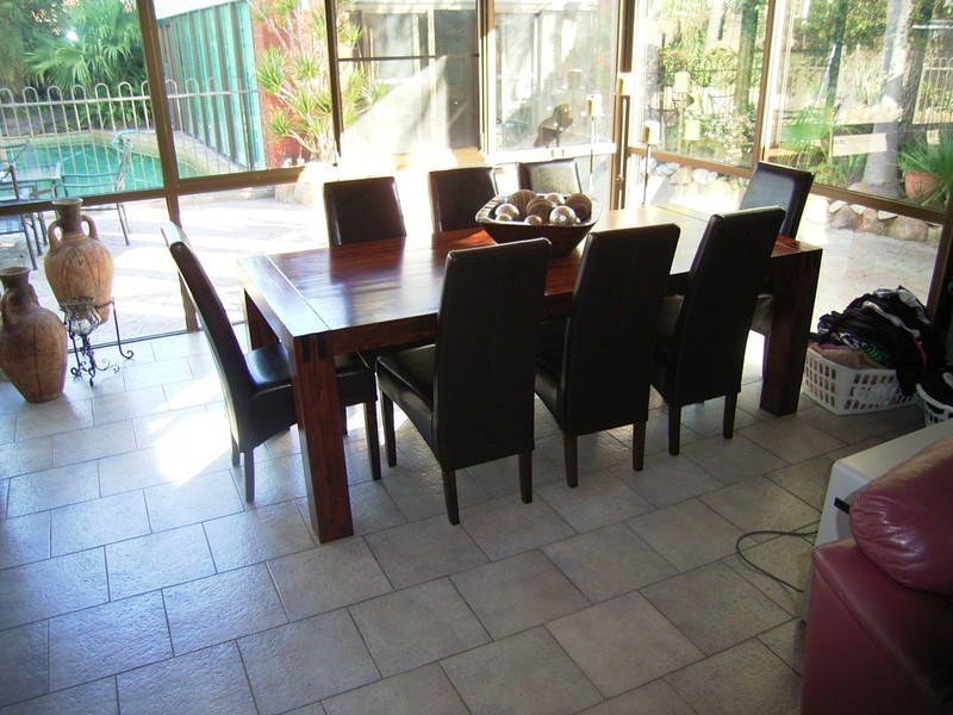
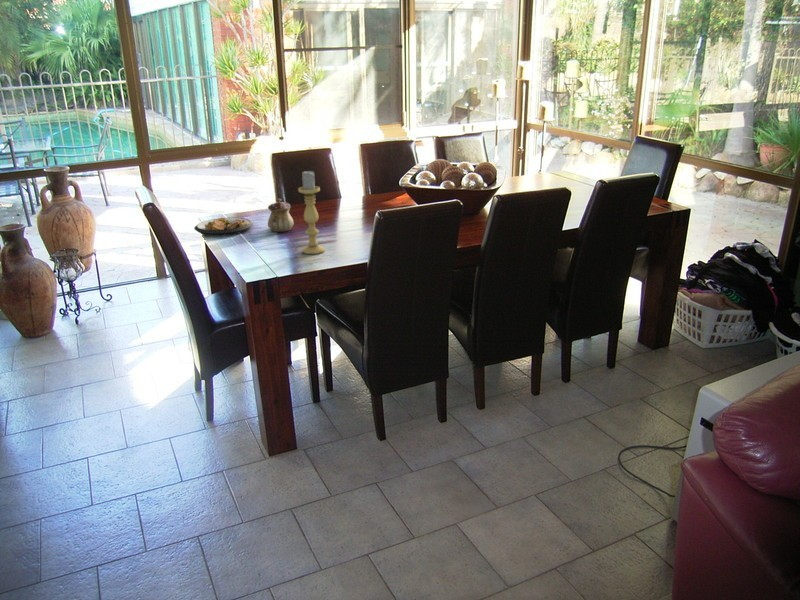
+ teapot (279, 214)
+ plate (223, 224)
+ candle holder (310, 211)
